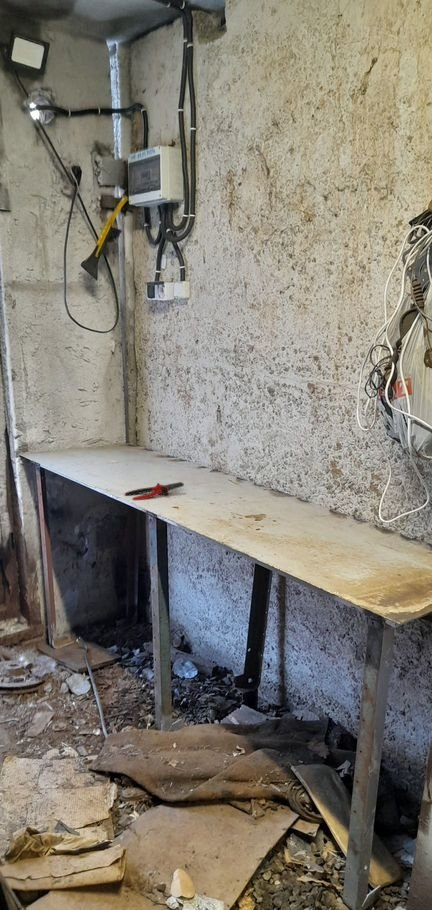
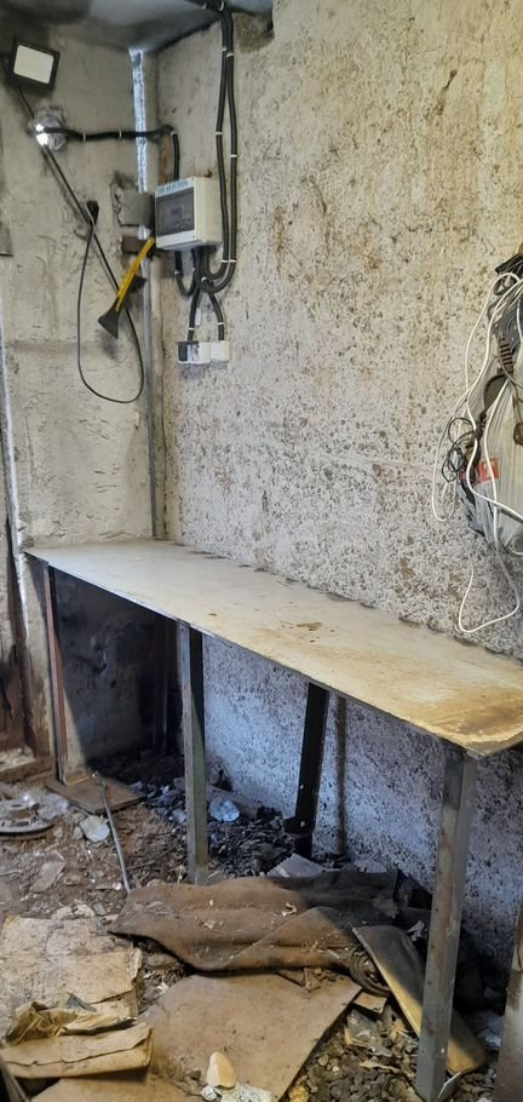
- pliers (156, 490)
